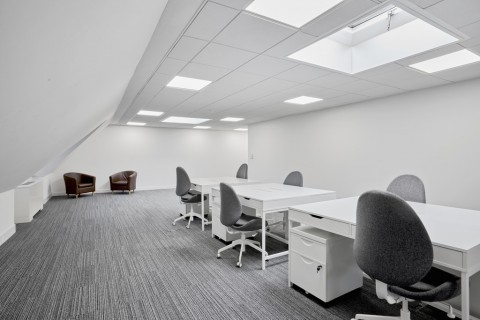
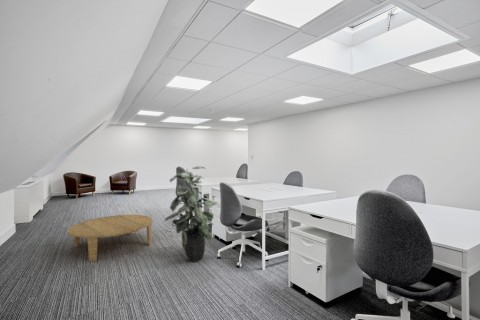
+ indoor plant (194, 214)
+ coffee table (113, 234)
